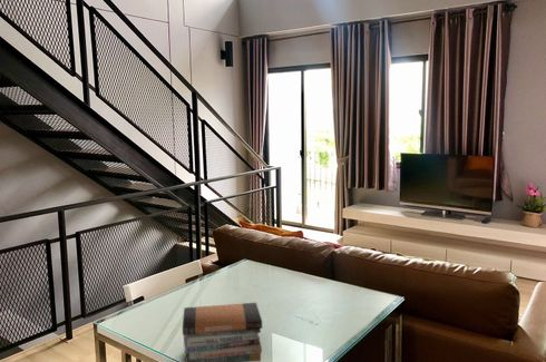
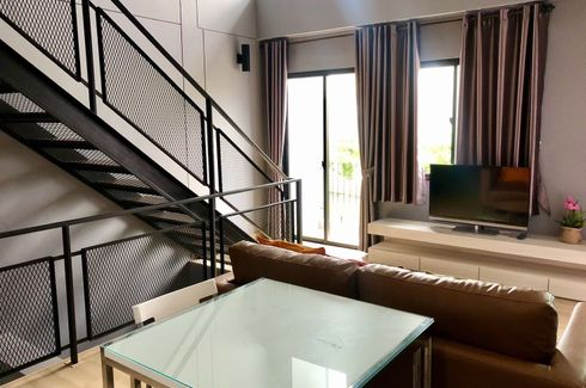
- book stack (222, 333)
